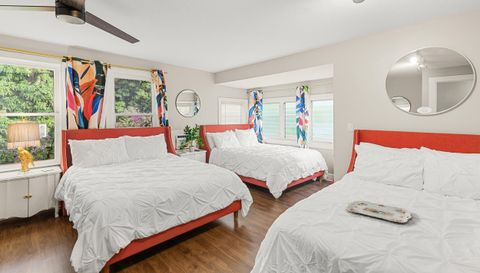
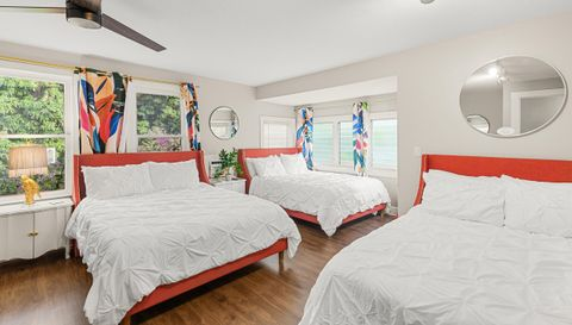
- serving tray (377, 210)
